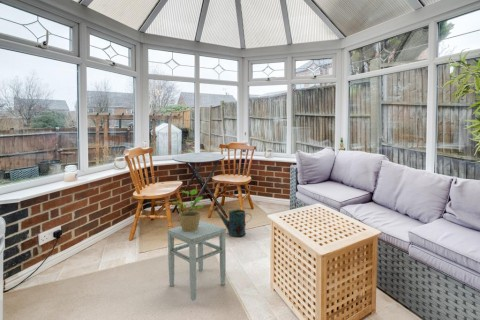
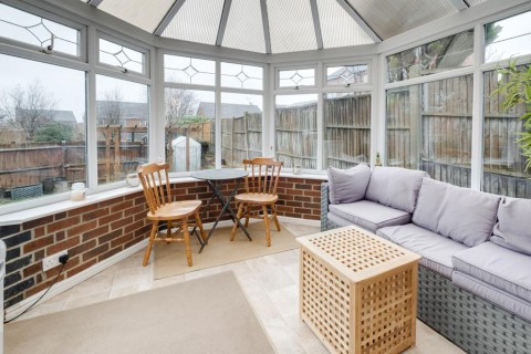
- stool (197, 257)
- potted plant (190, 210)
- watering can (232, 220)
